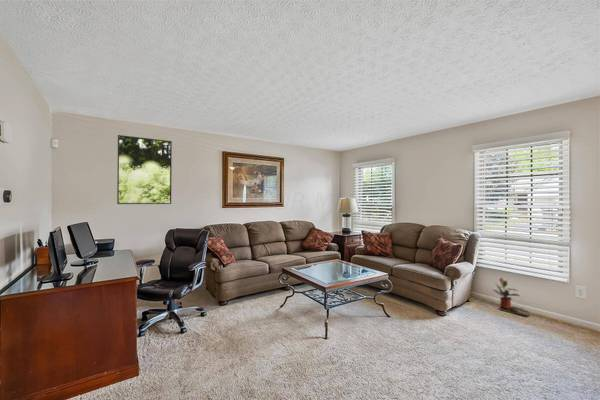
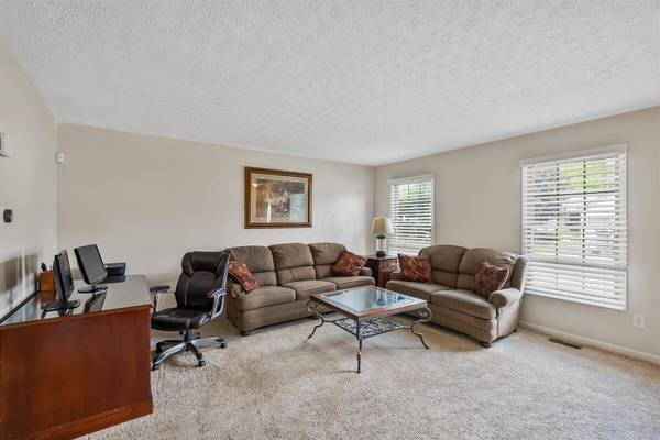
- potted plant (505, 293)
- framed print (145, 171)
